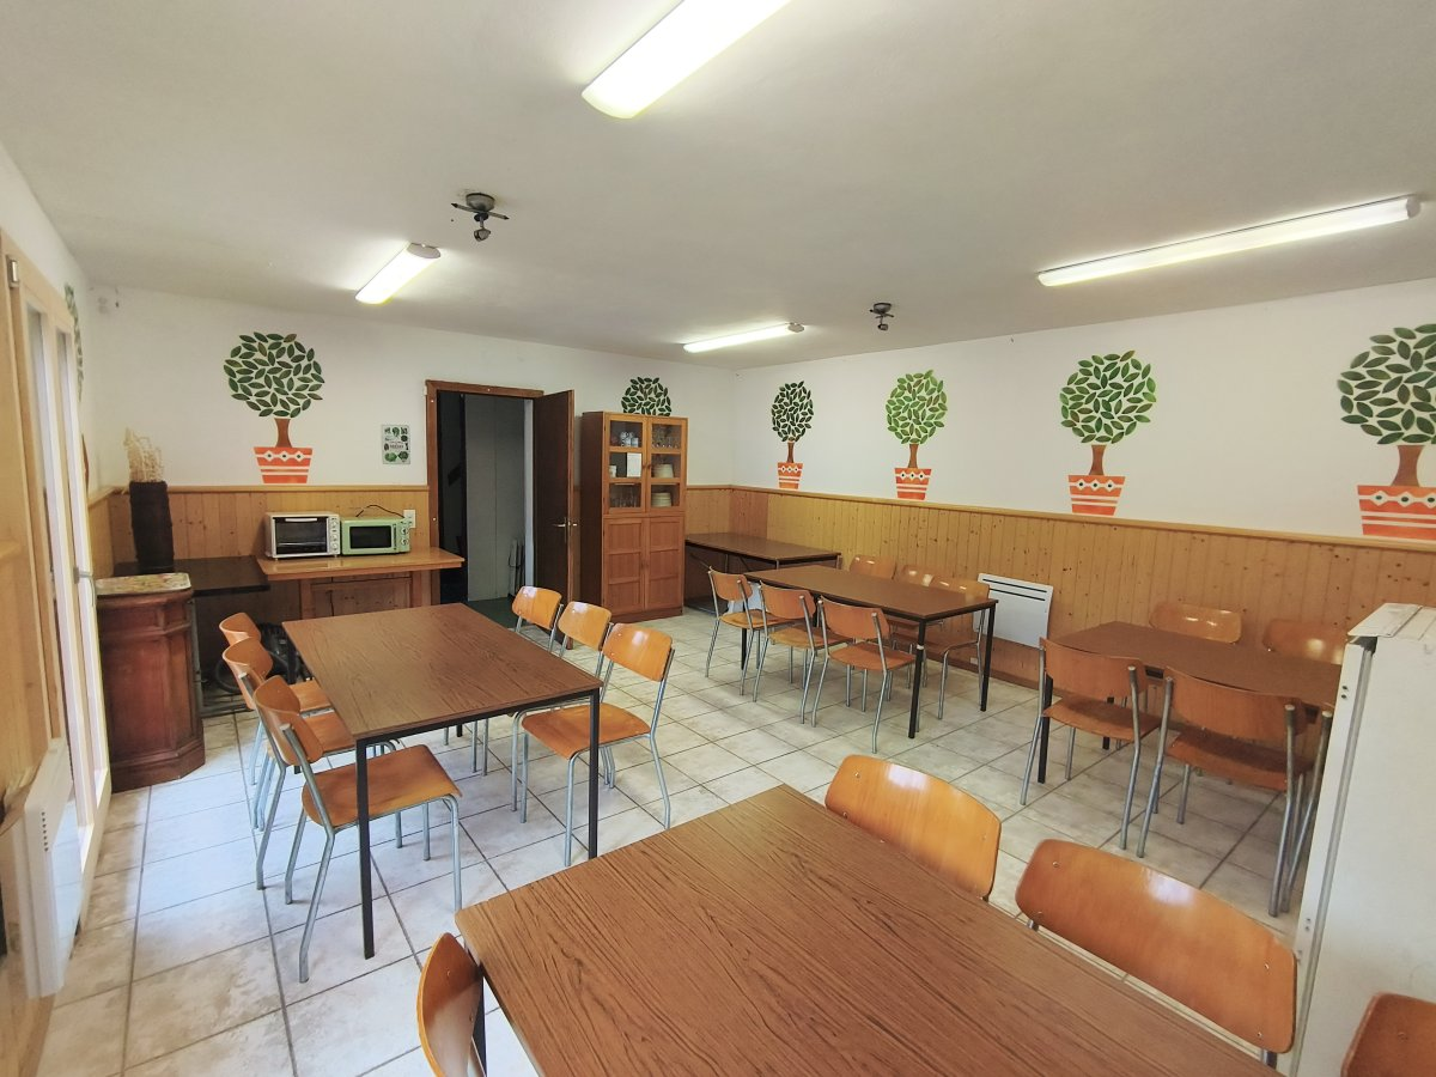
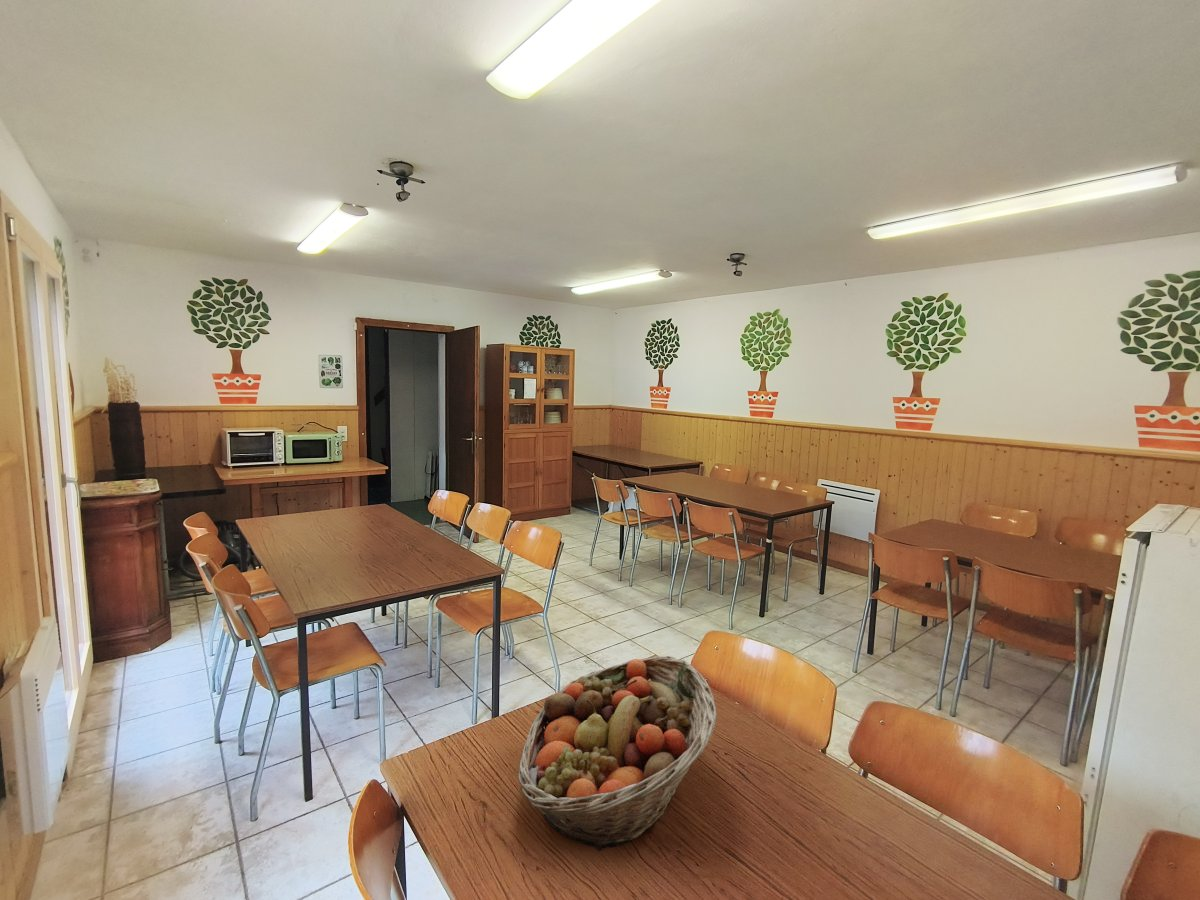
+ fruit basket (617, 736)
